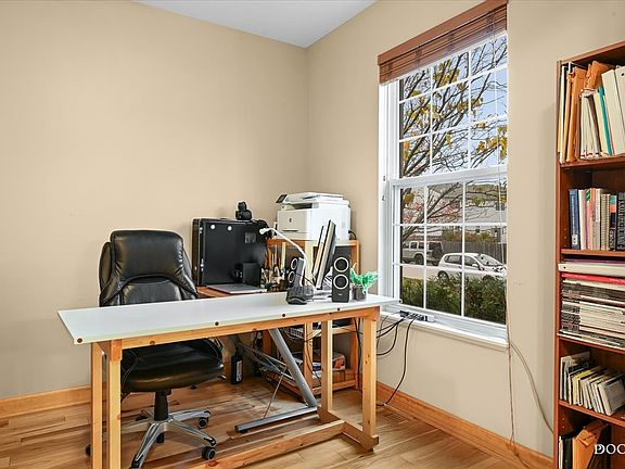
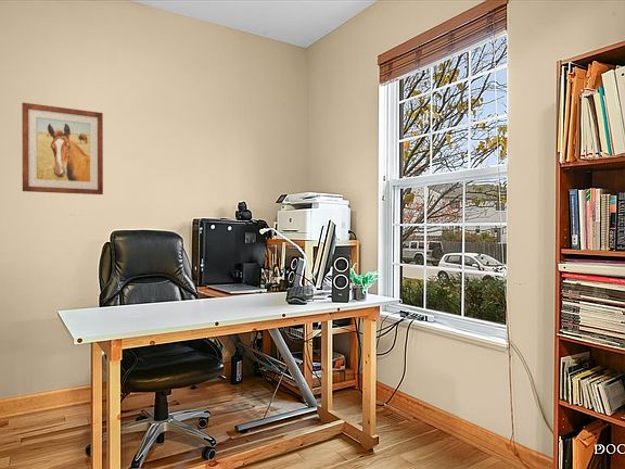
+ wall art (64, 150)
